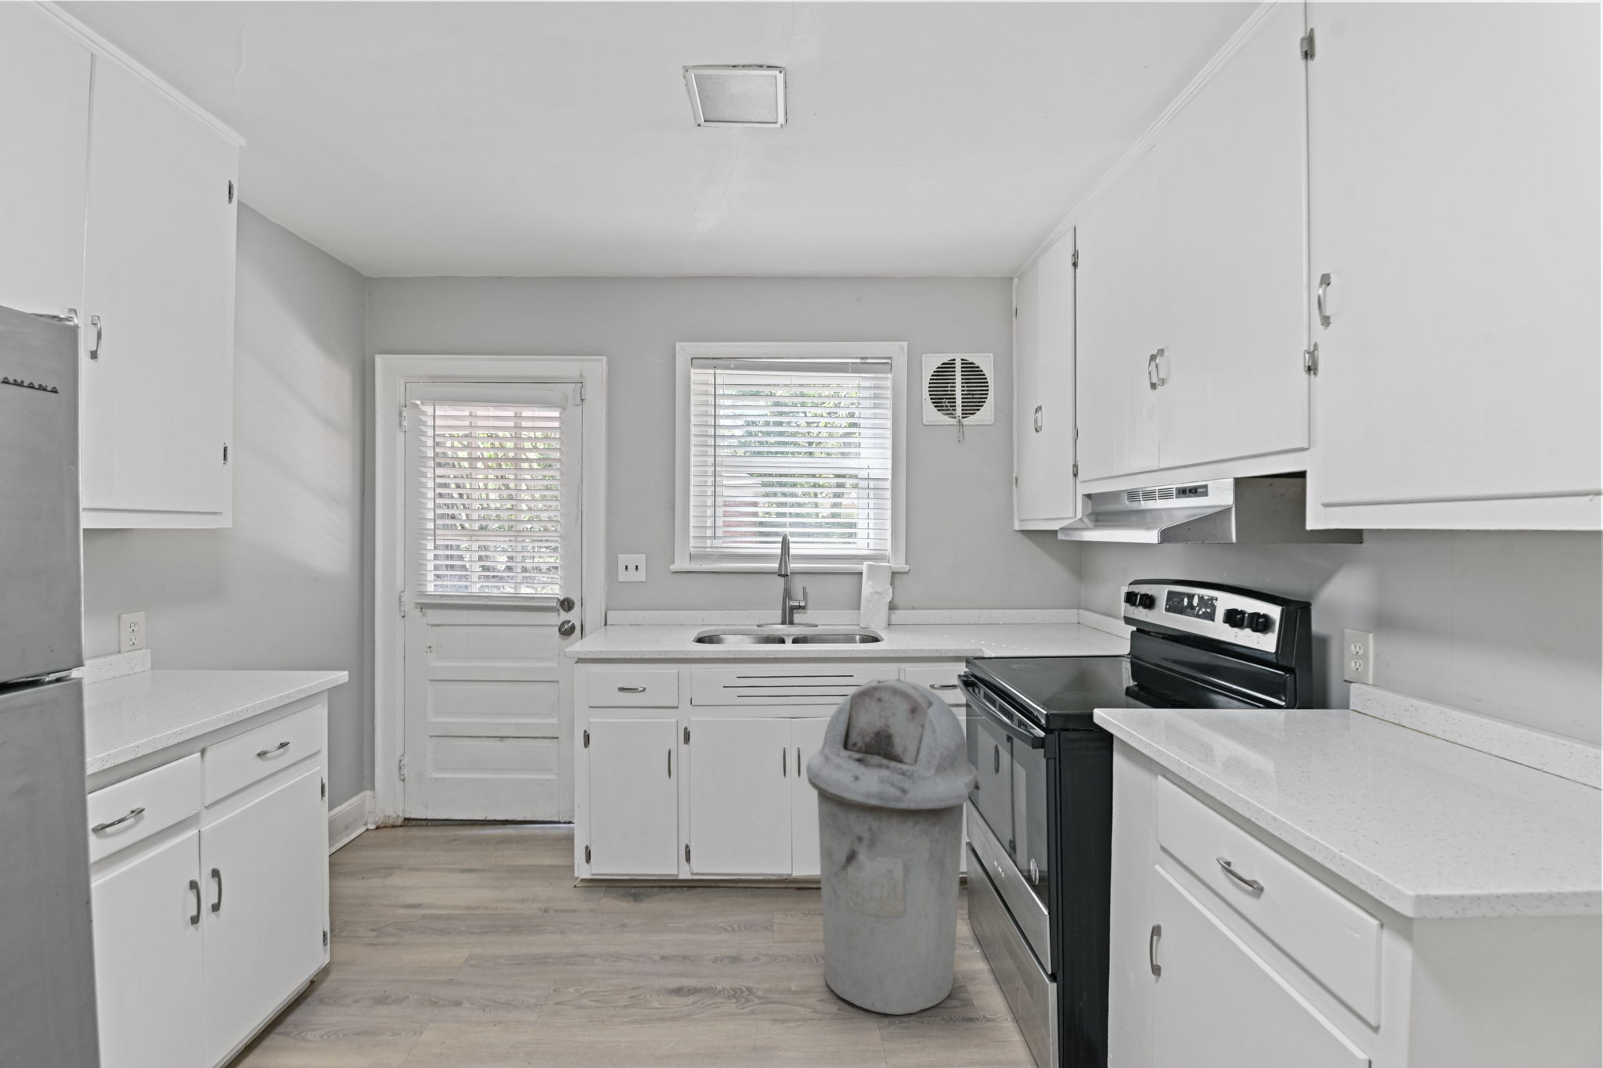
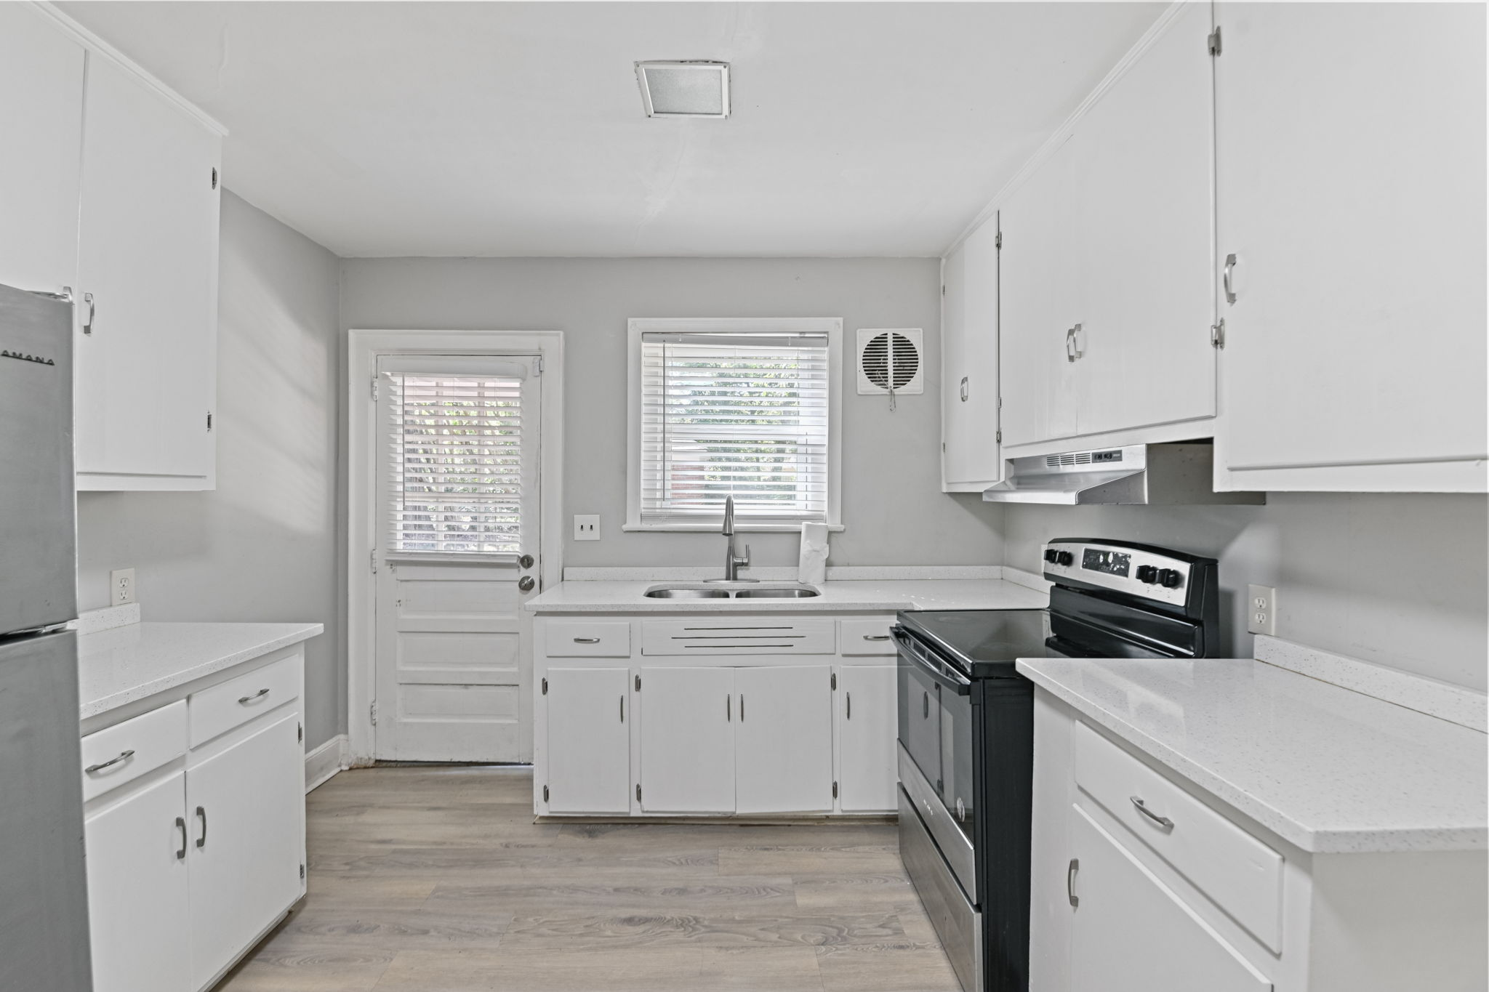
- trash can (891, 827)
